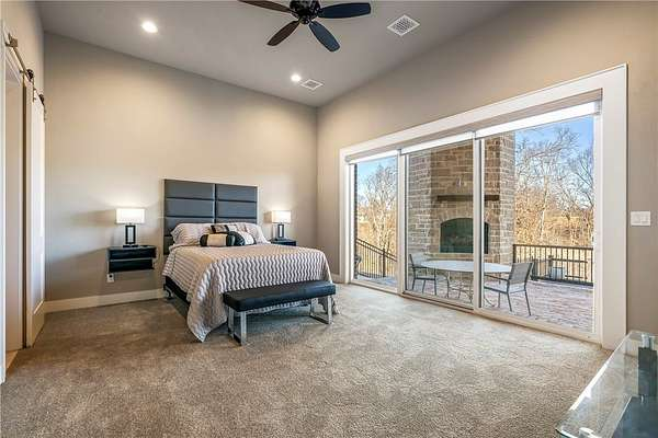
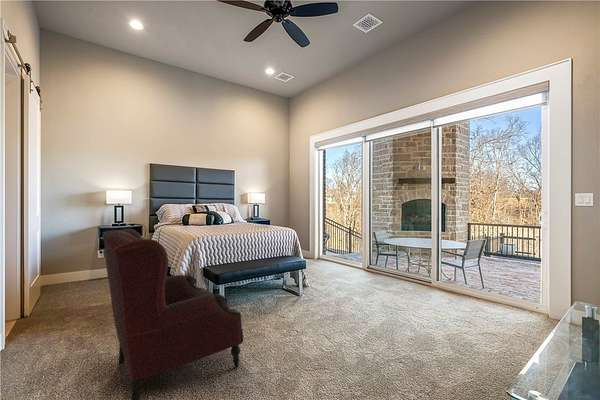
+ armchair (170, 296)
